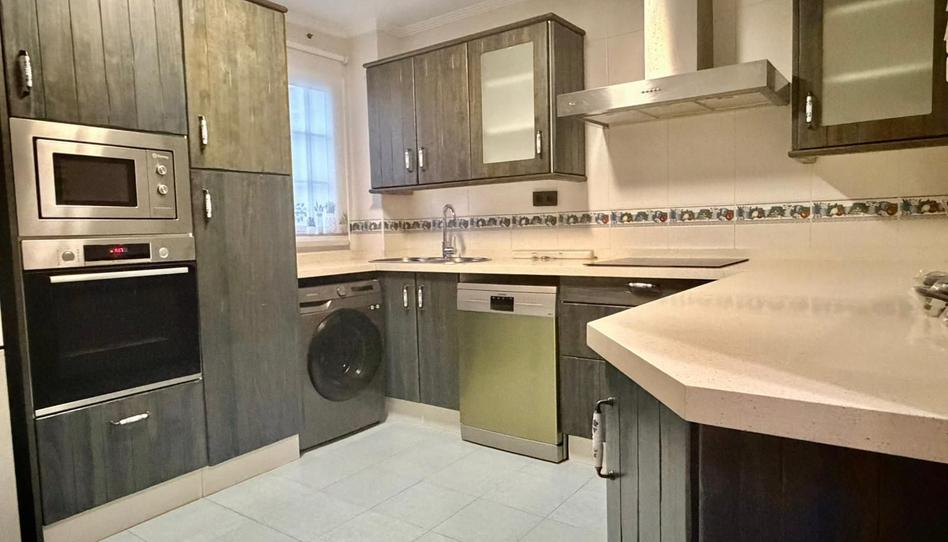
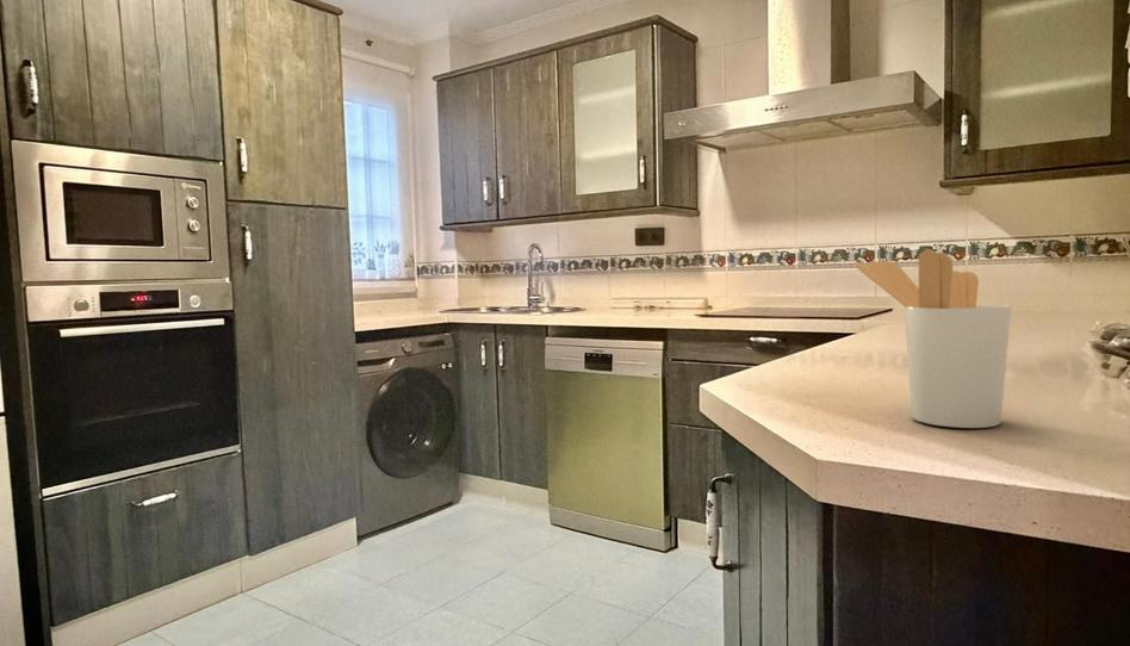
+ utensil holder (929, 334)
